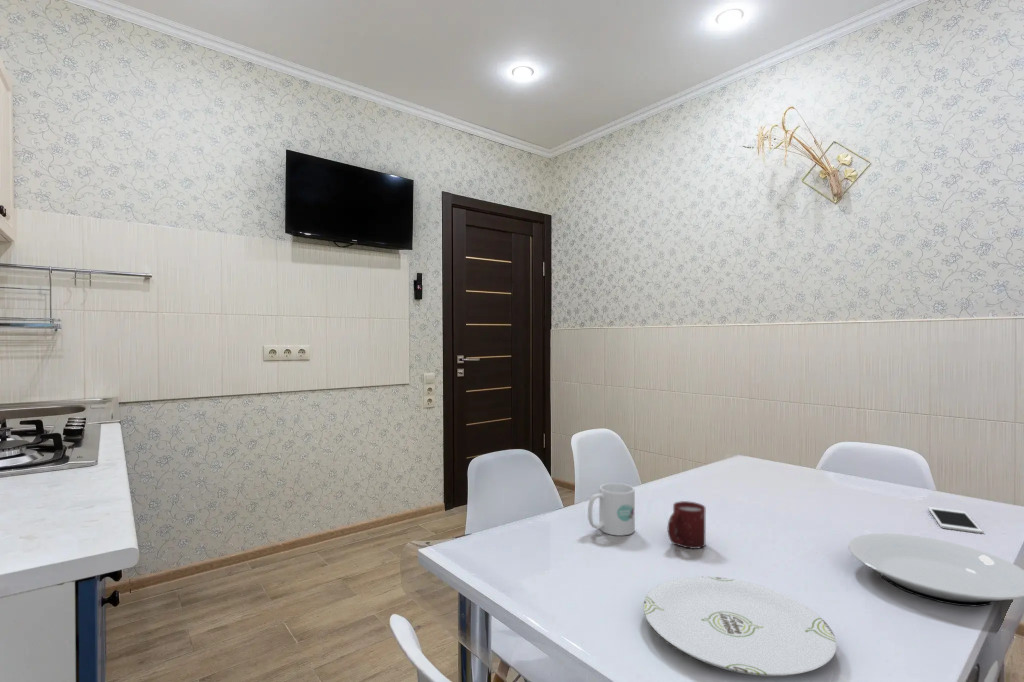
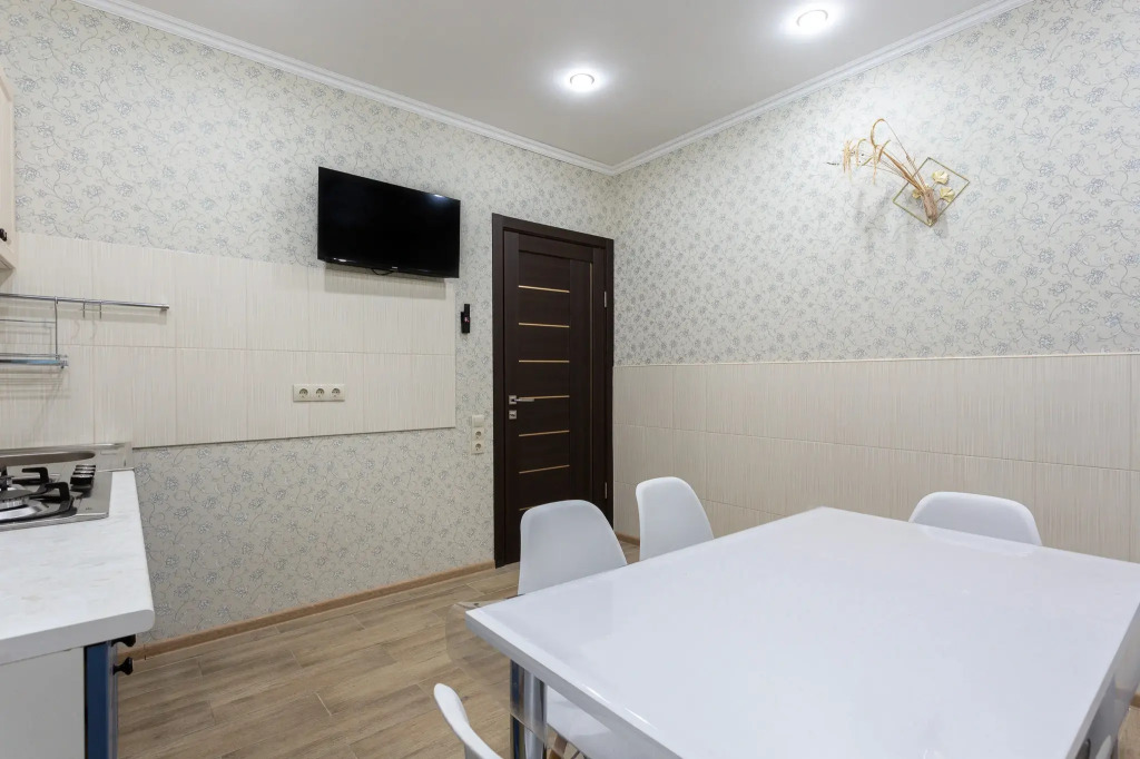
- cell phone (953, 519)
- plate (733, 624)
- cup (684, 525)
- mug (610, 509)
- plate (934, 572)
